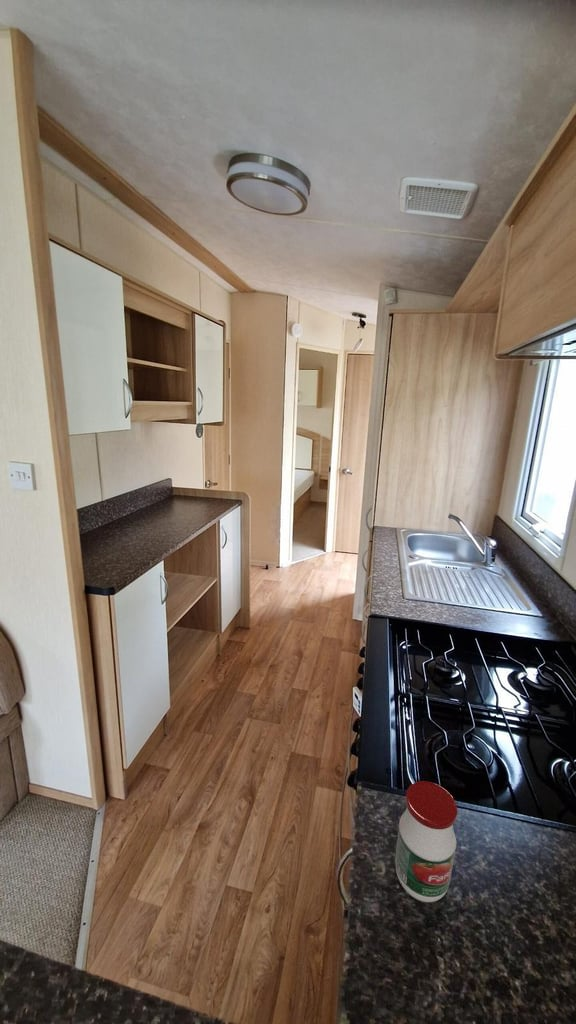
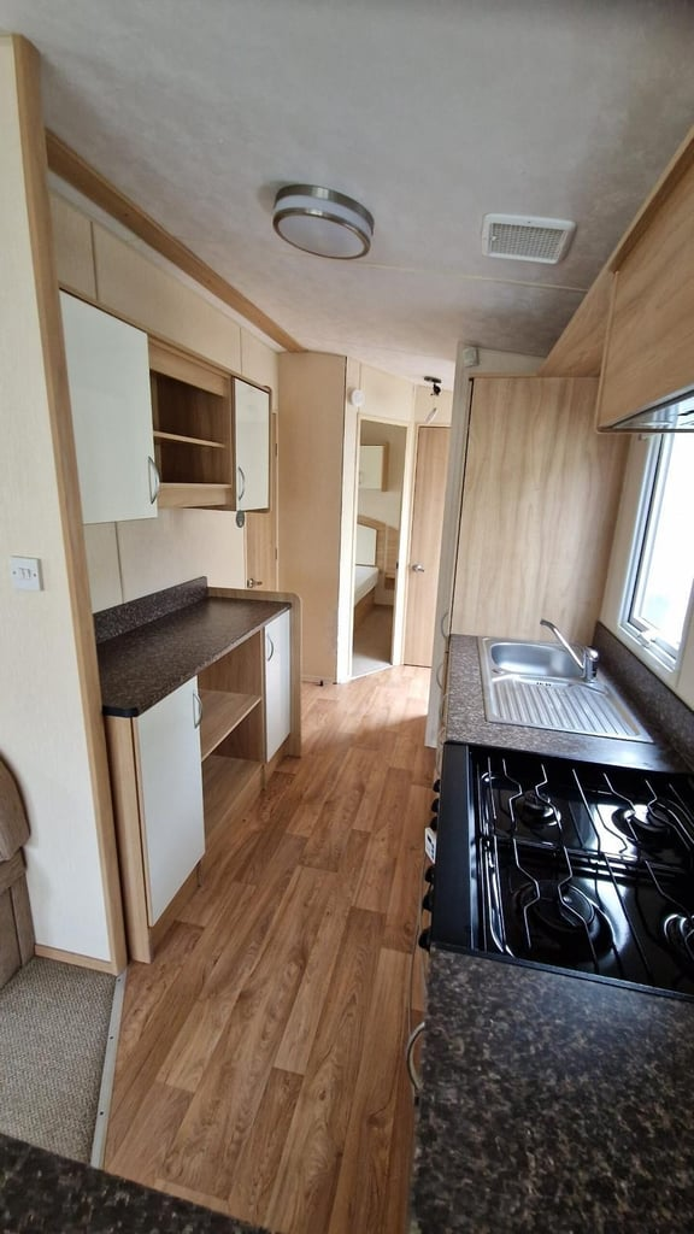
- jar (426, 841)
